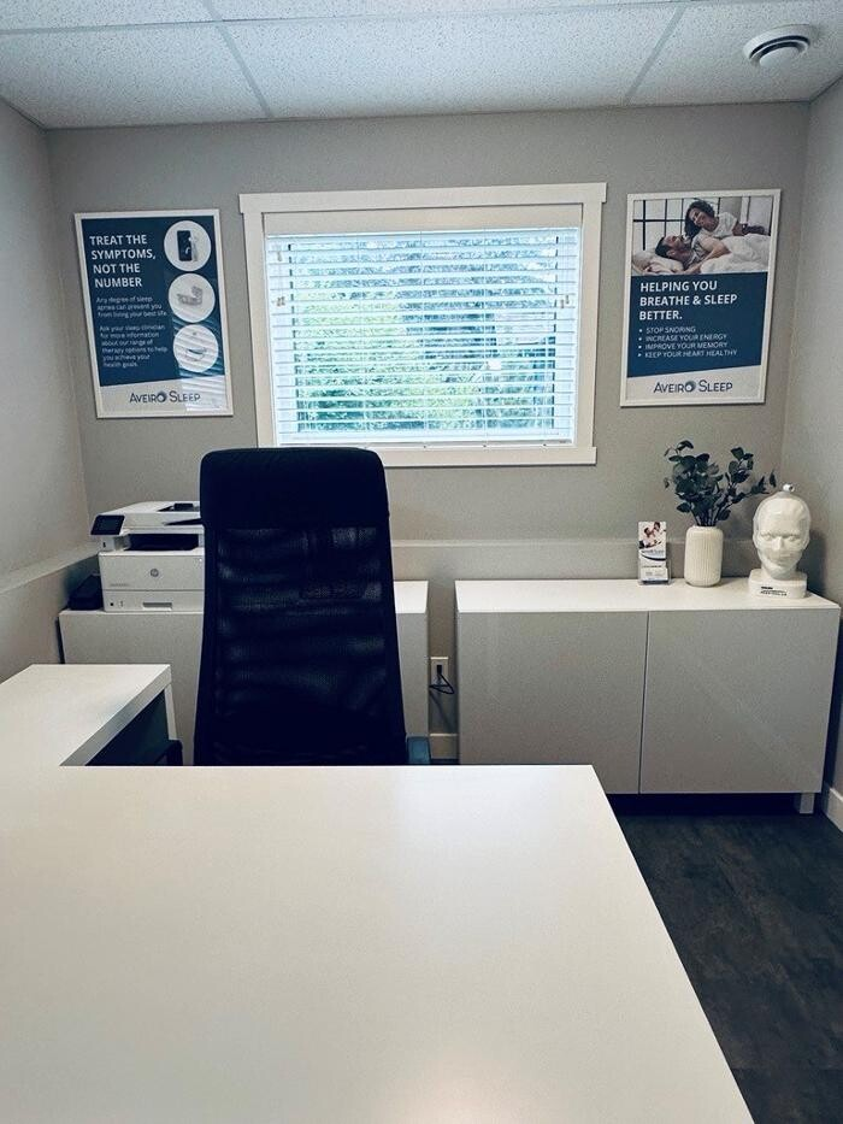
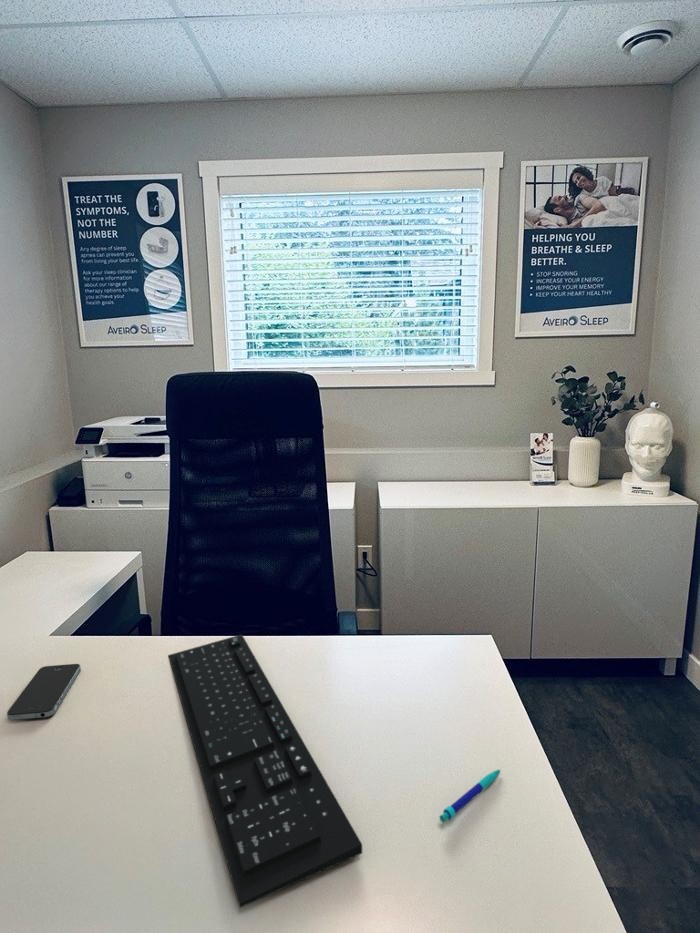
+ smartphone (46, 690)
+ keyboard (241, 725)
+ pen (473, 792)
